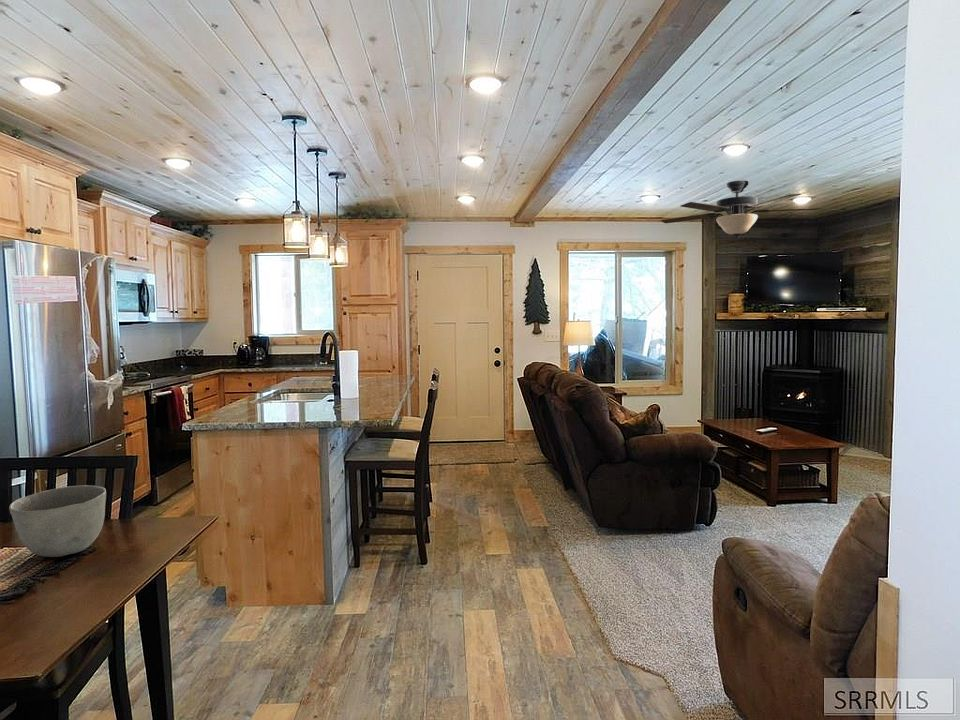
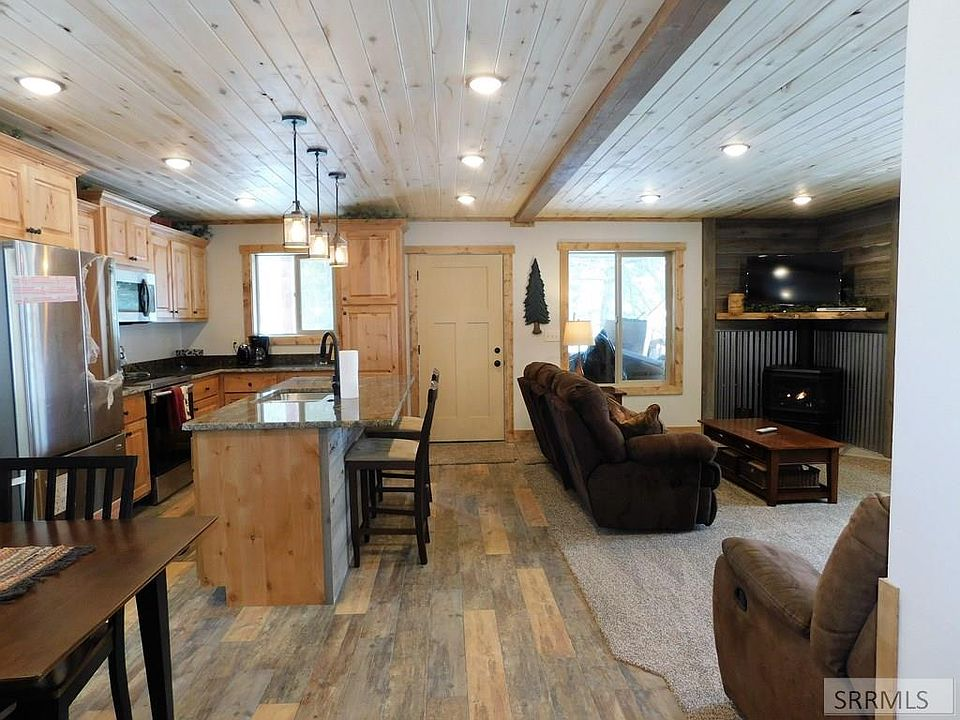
- bowl (60, 524)
- ceiling fan (736, 222)
